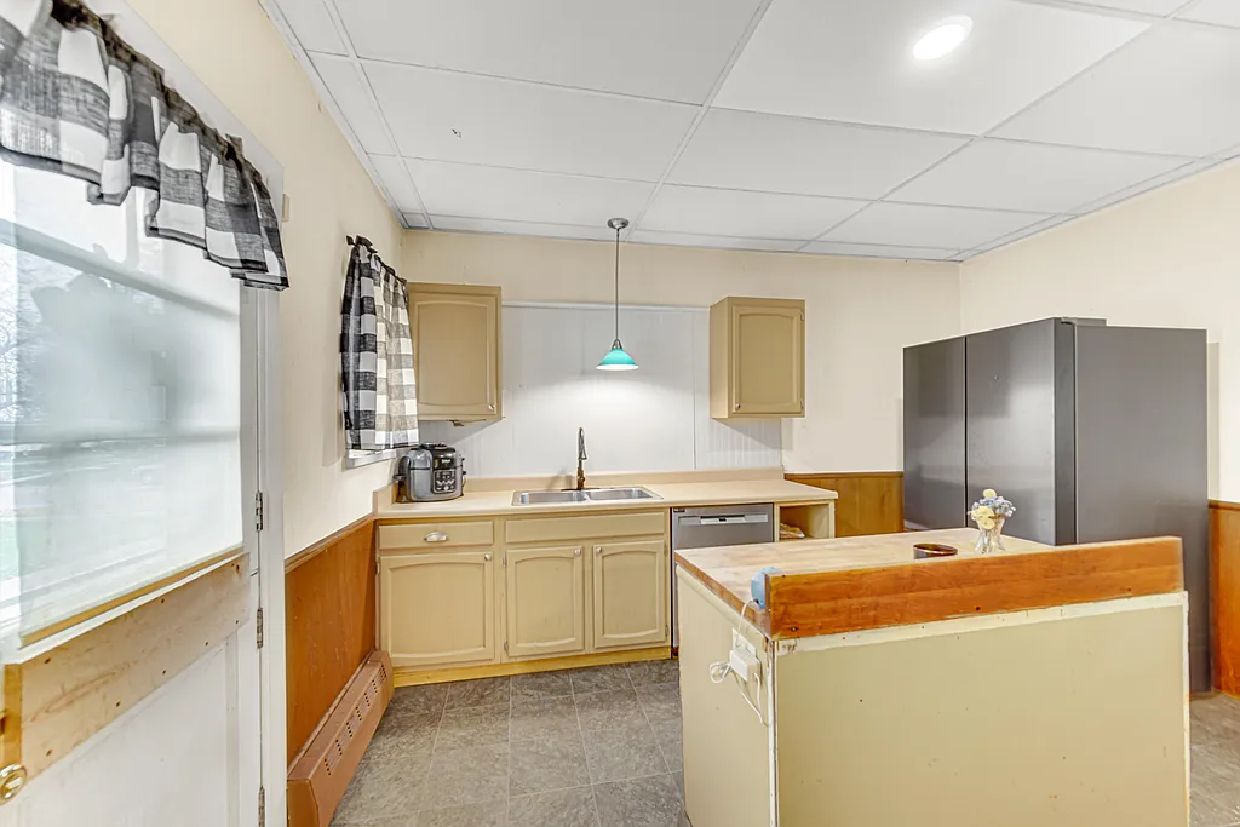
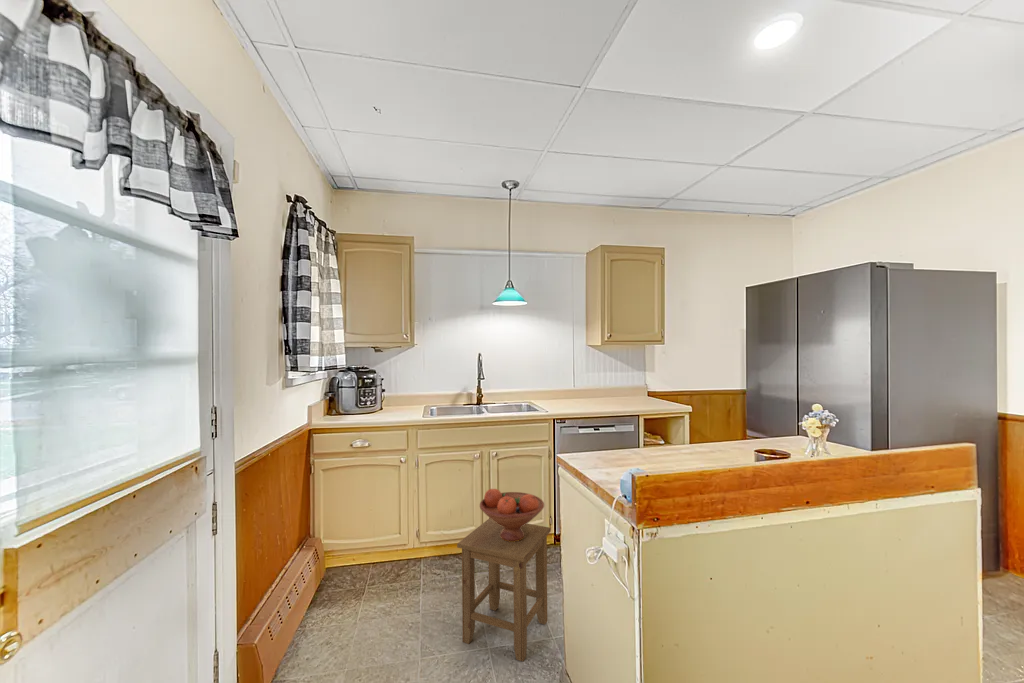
+ fruit bowl (512, 512)
+ stool (506, 583)
